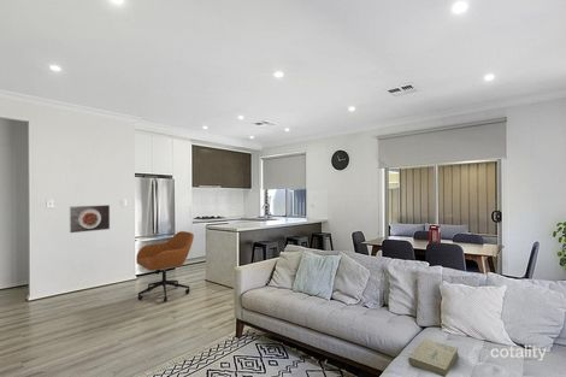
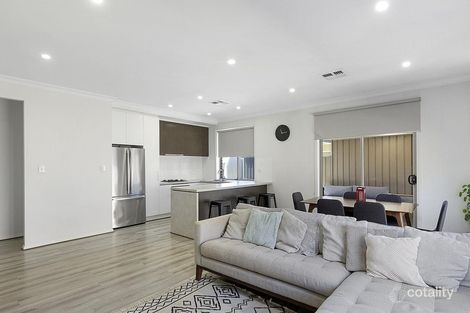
- book (434, 355)
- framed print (90, 218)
- office chair (164, 264)
